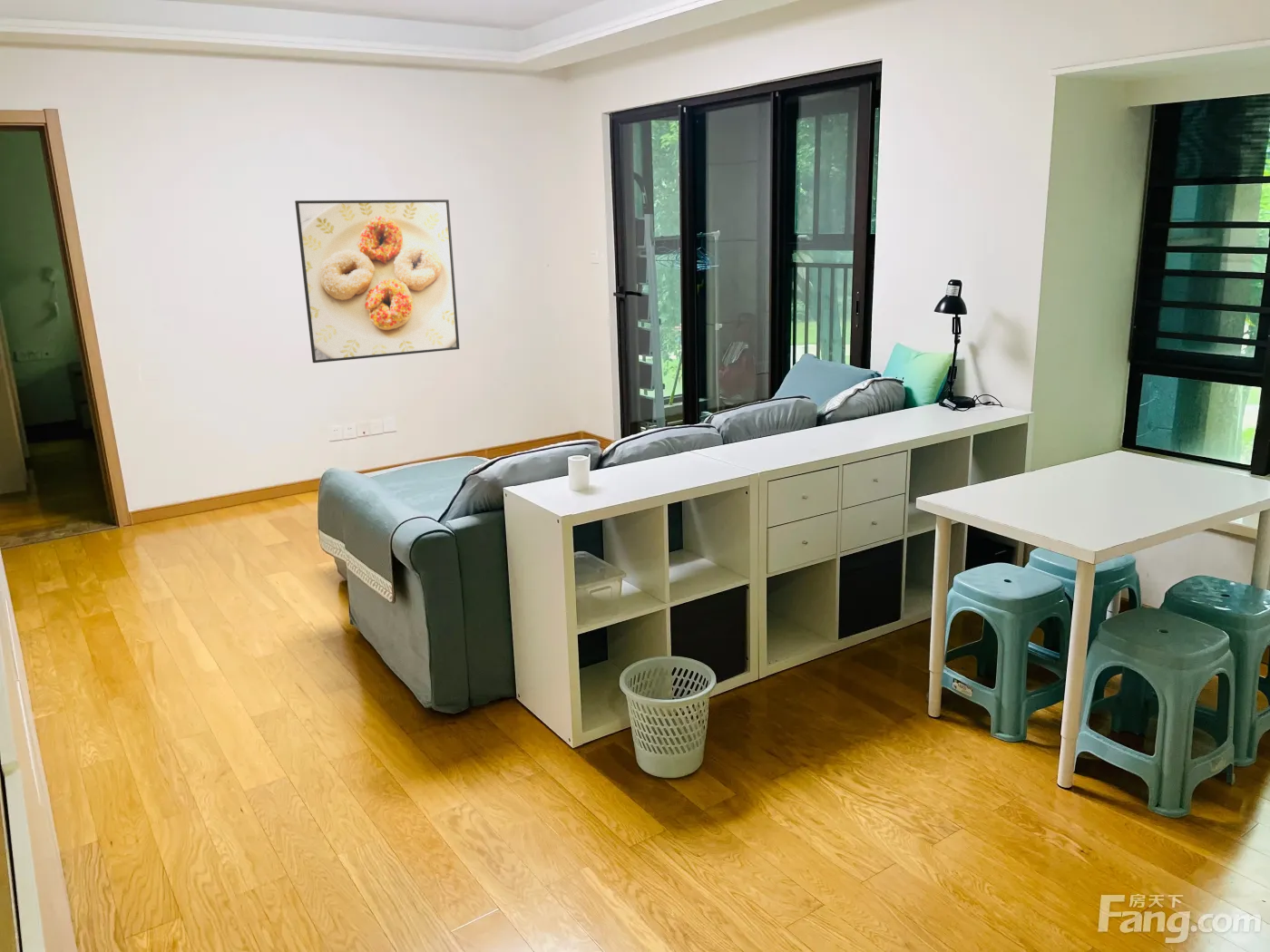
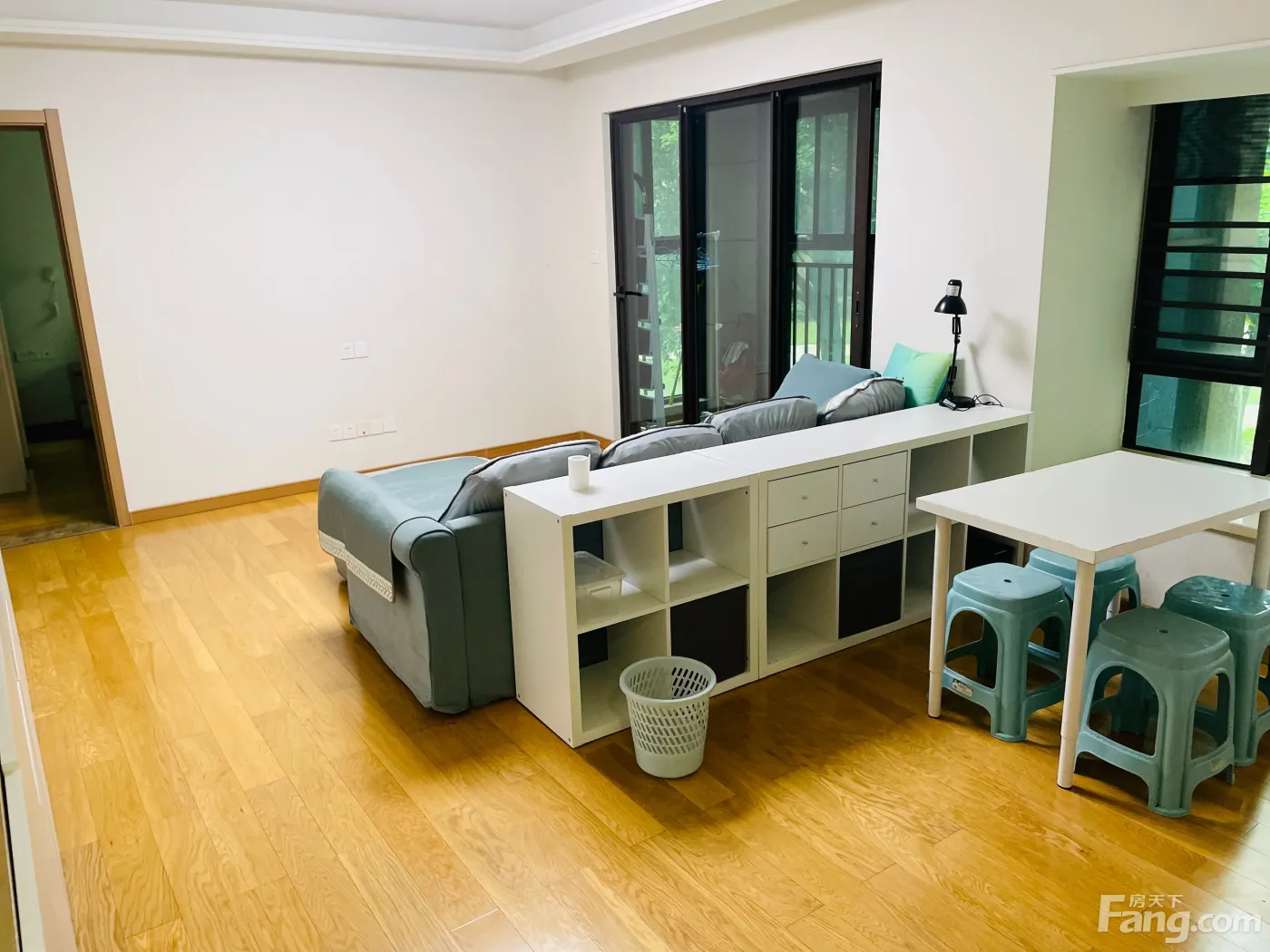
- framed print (382, 279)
